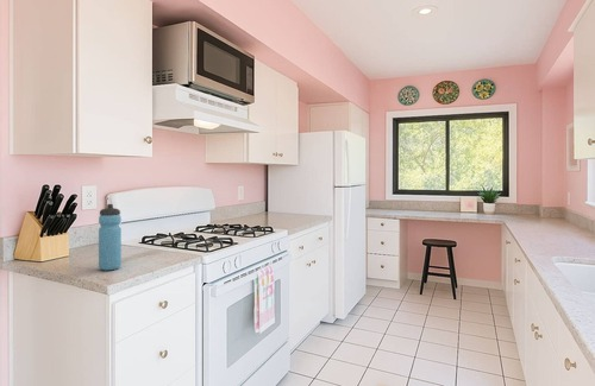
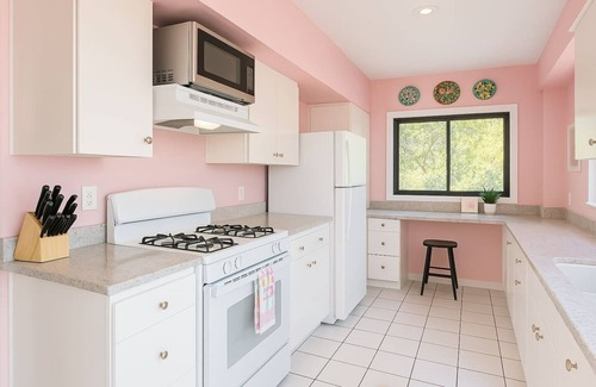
- water bottle (109, 235)
